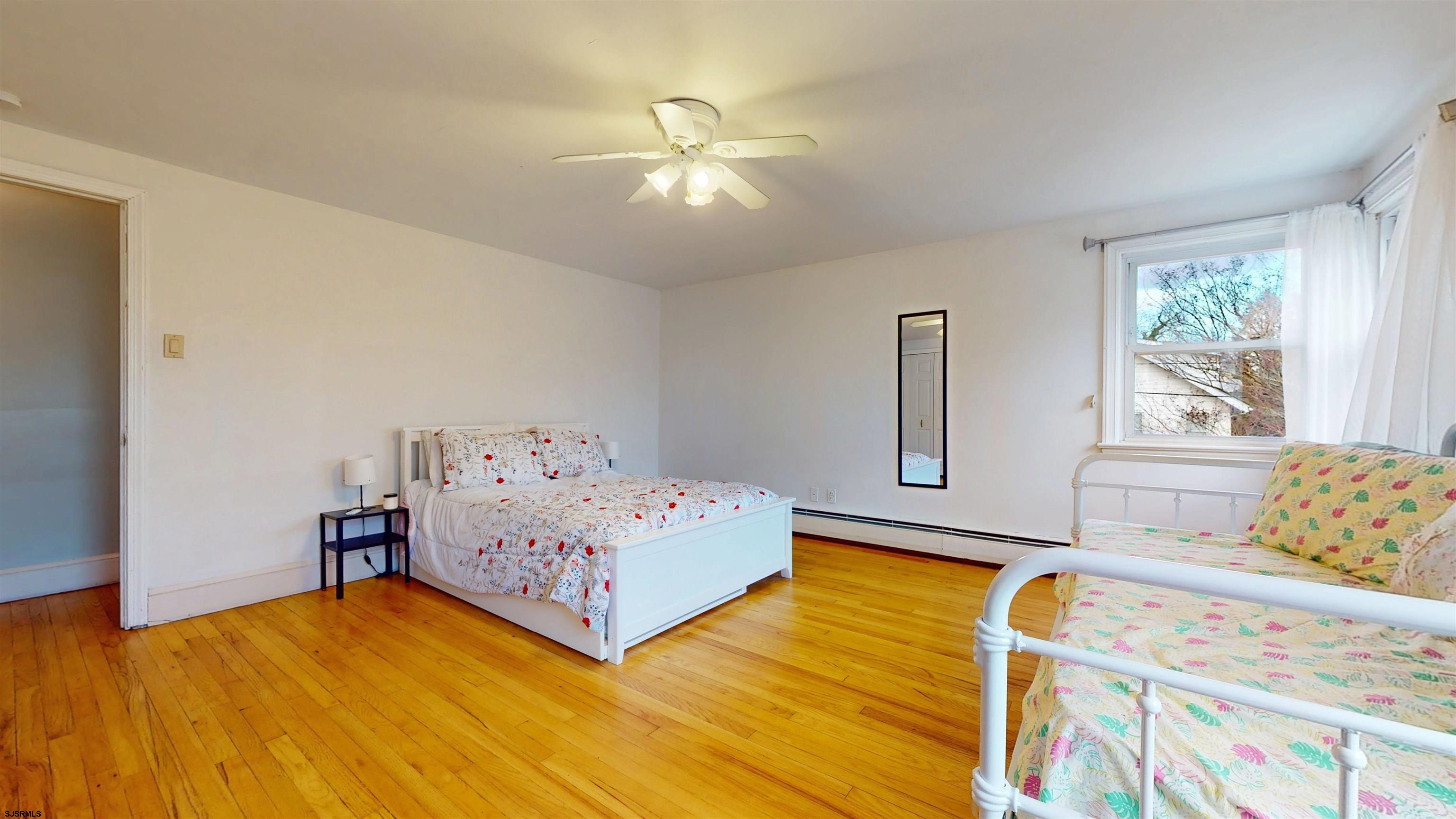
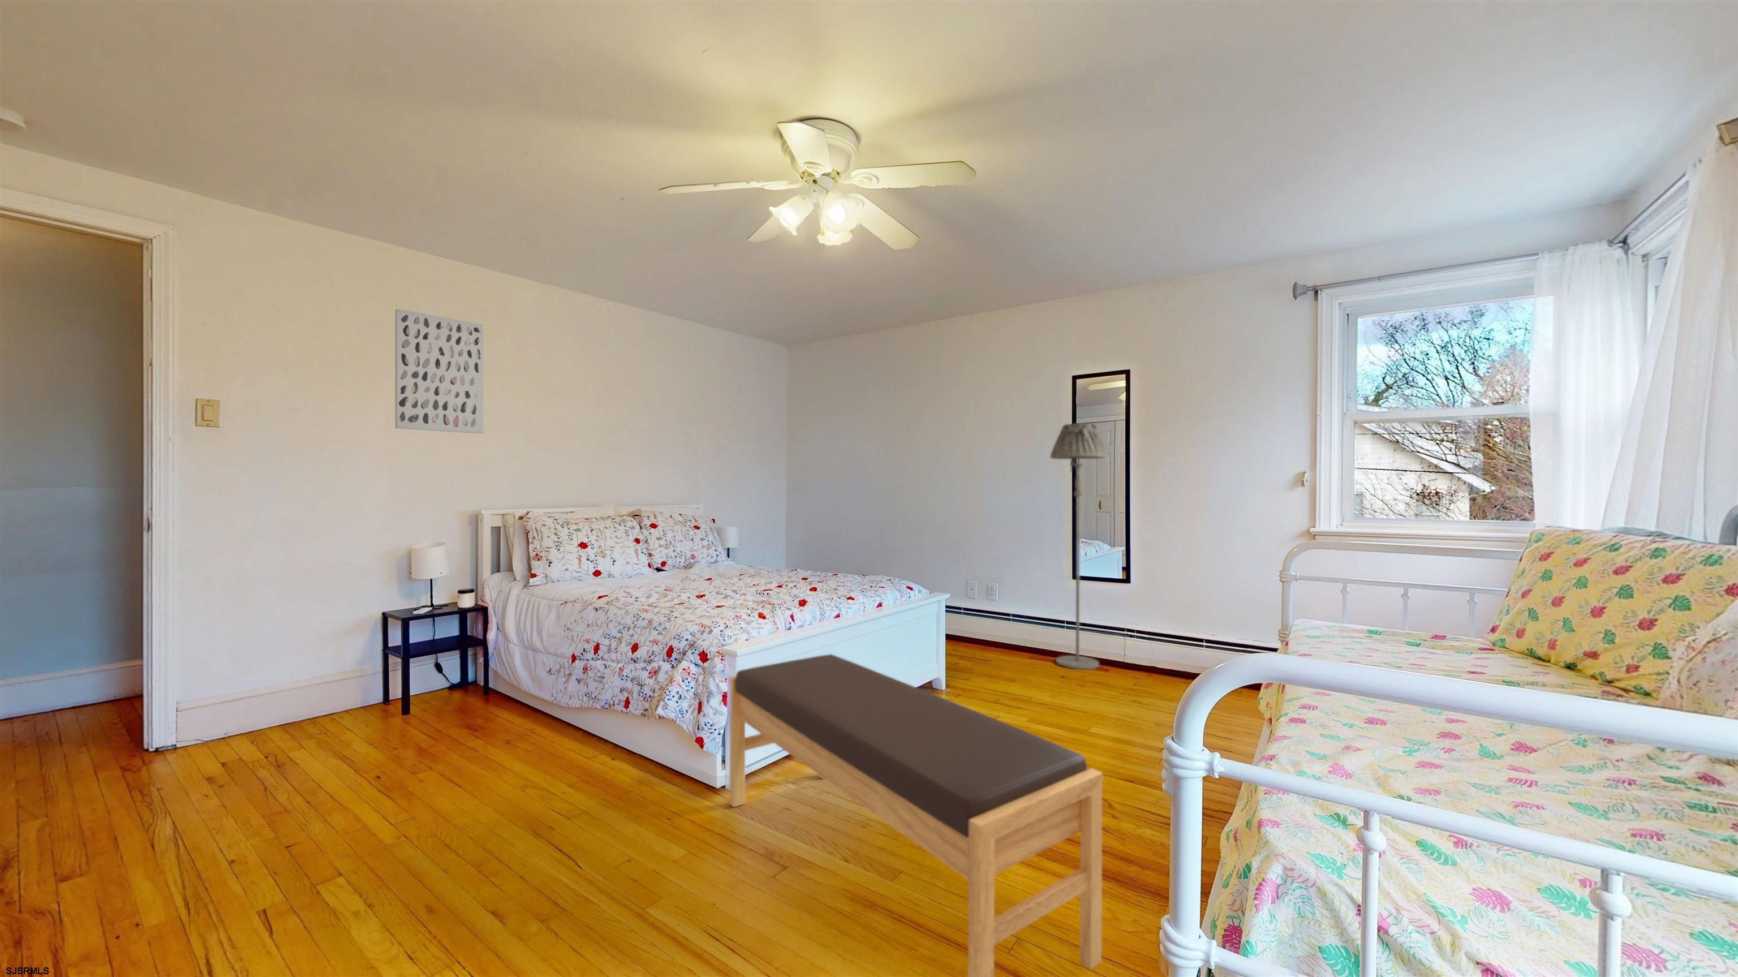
+ floor lamp (1077, 544)
+ bench (879, 785)
+ wall art (440, 373)
